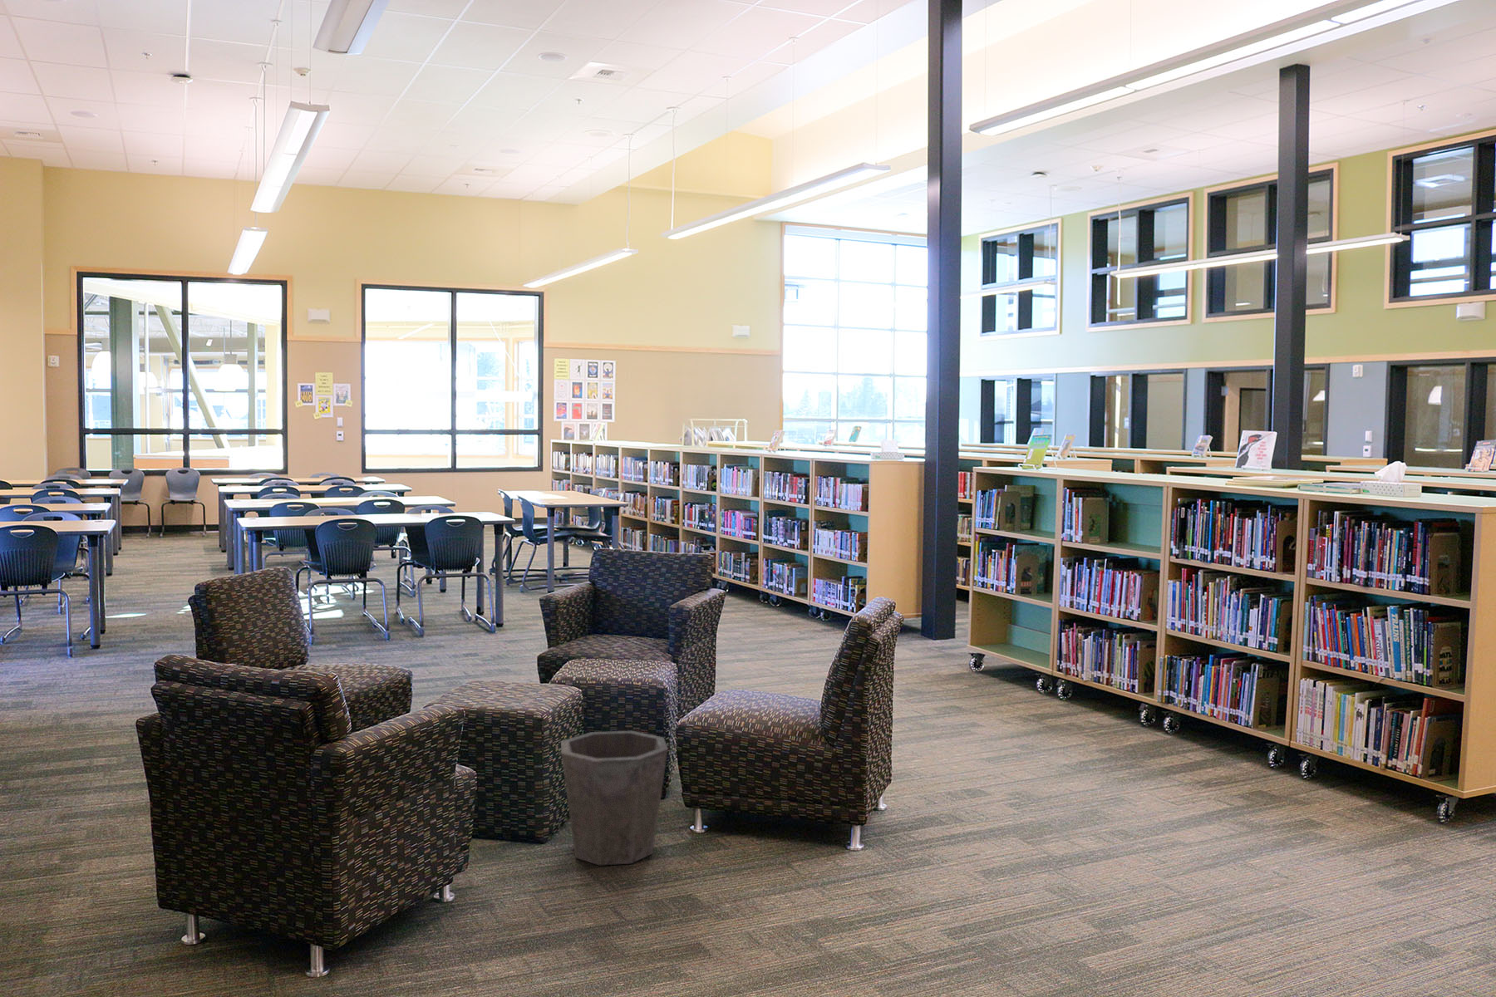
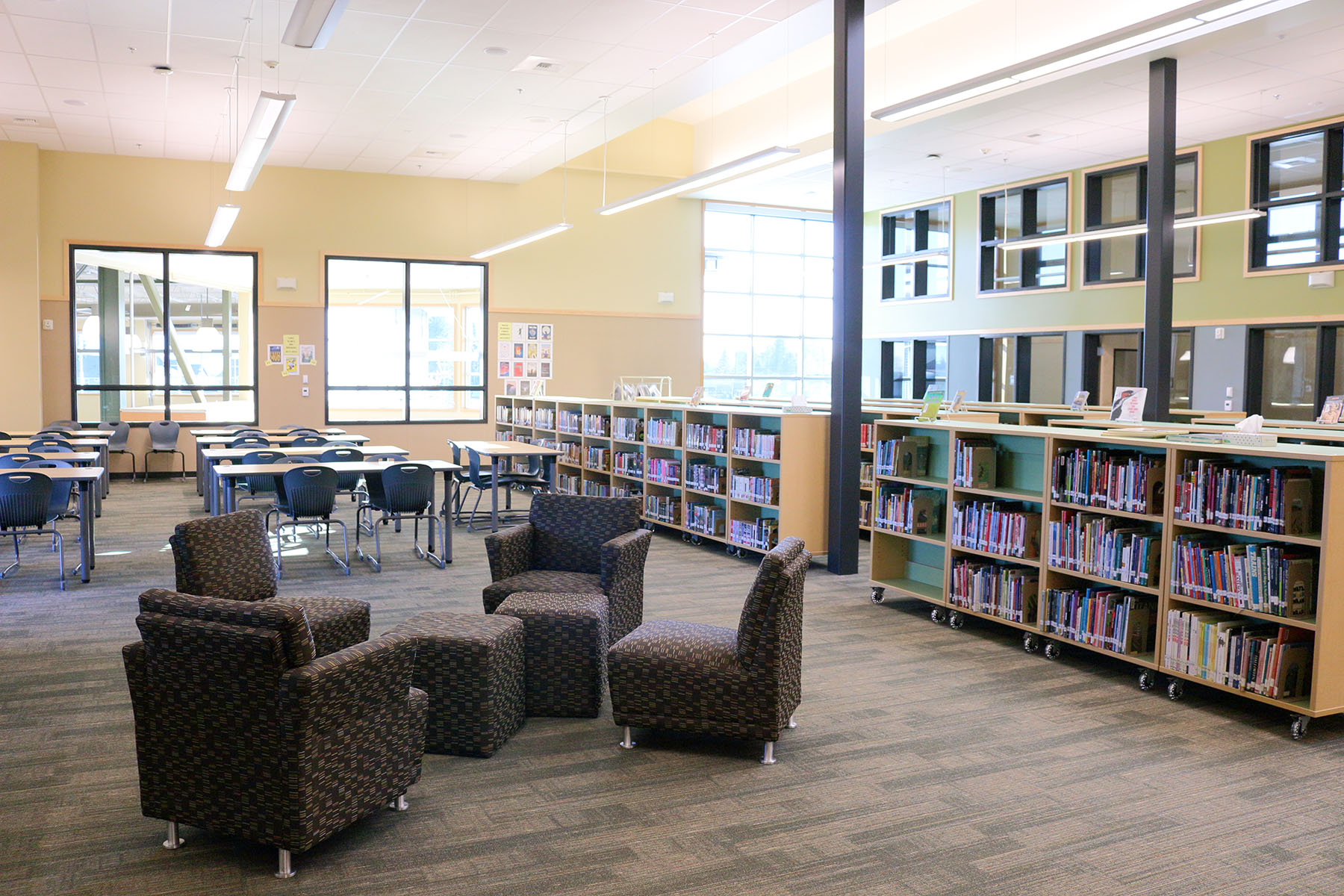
- waste bin (613, 798)
